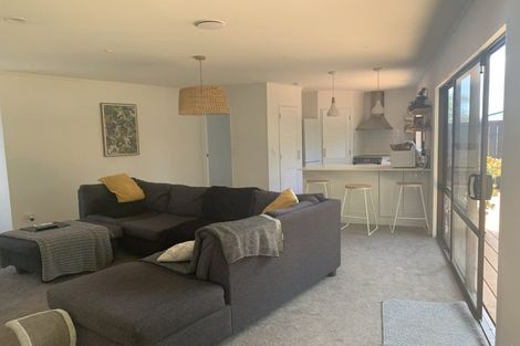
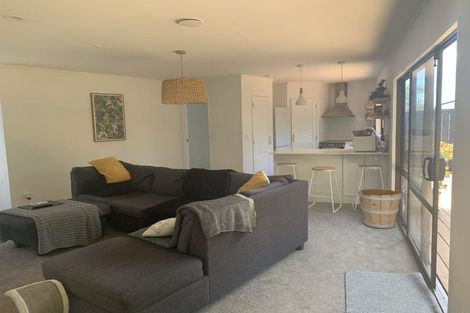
+ wooden bucket (379, 207)
